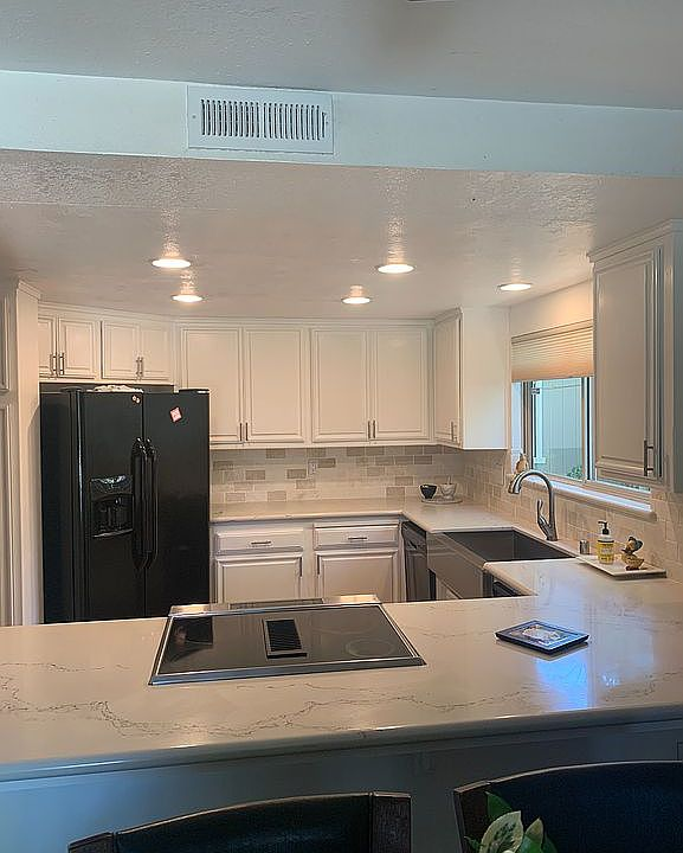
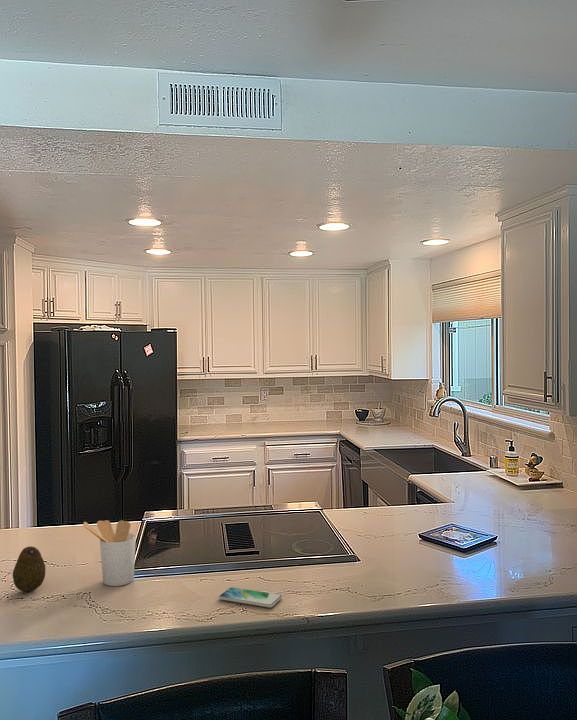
+ fruit (29, 568)
+ smartphone (250, 597)
+ utensil holder (108, 550)
